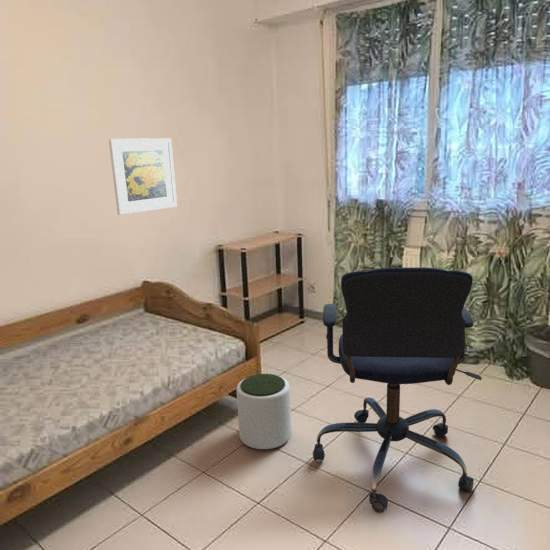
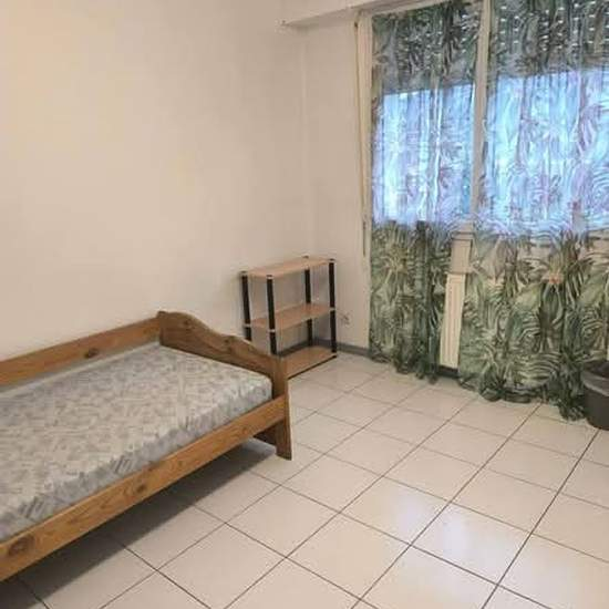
- office chair (392, 362)
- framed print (145, 175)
- plant pot (264, 410)
